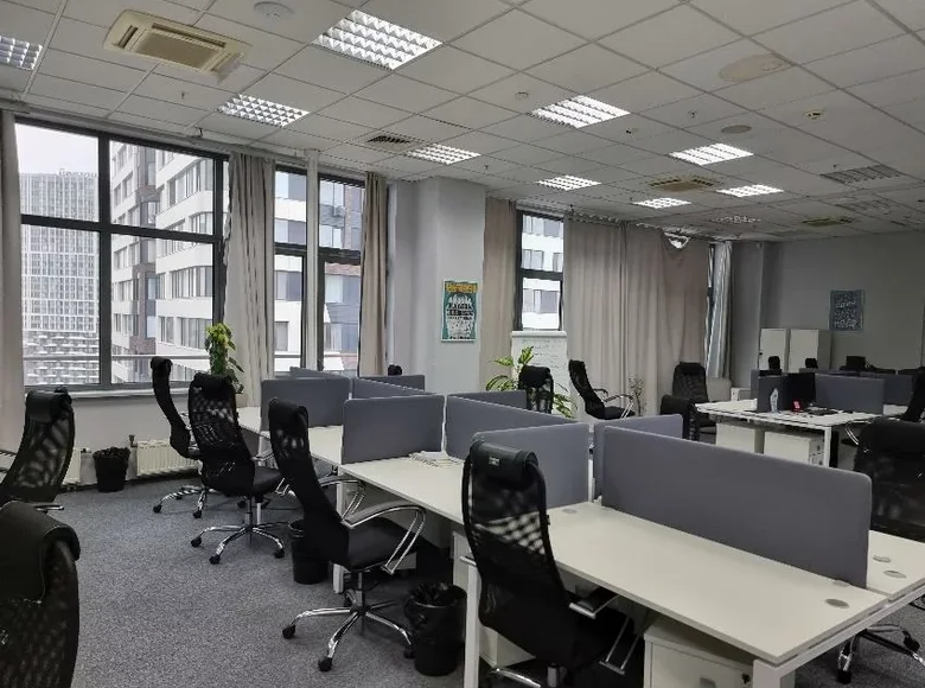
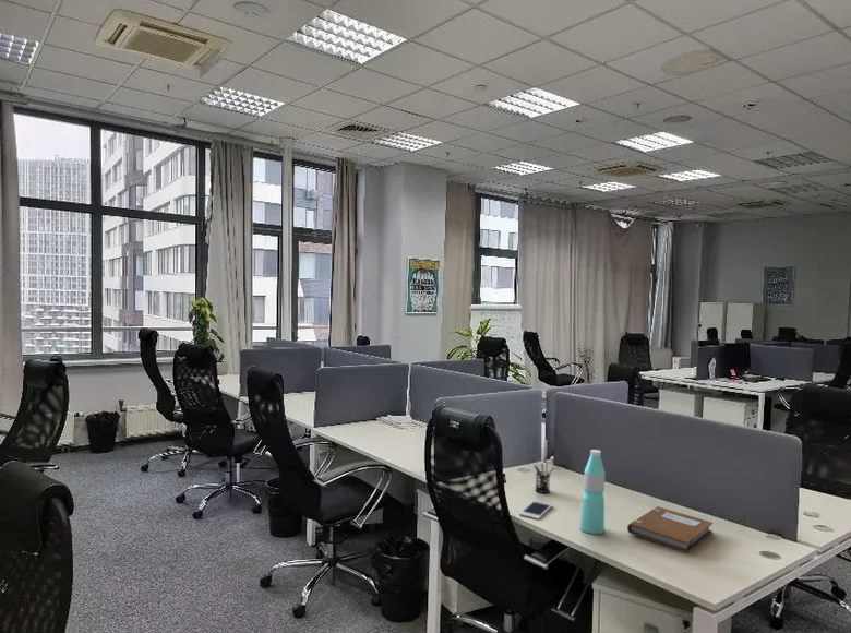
+ cell phone (536, 509)
+ notebook (670, 526)
+ water bottle (594, 490)
+ pen holder (544, 476)
